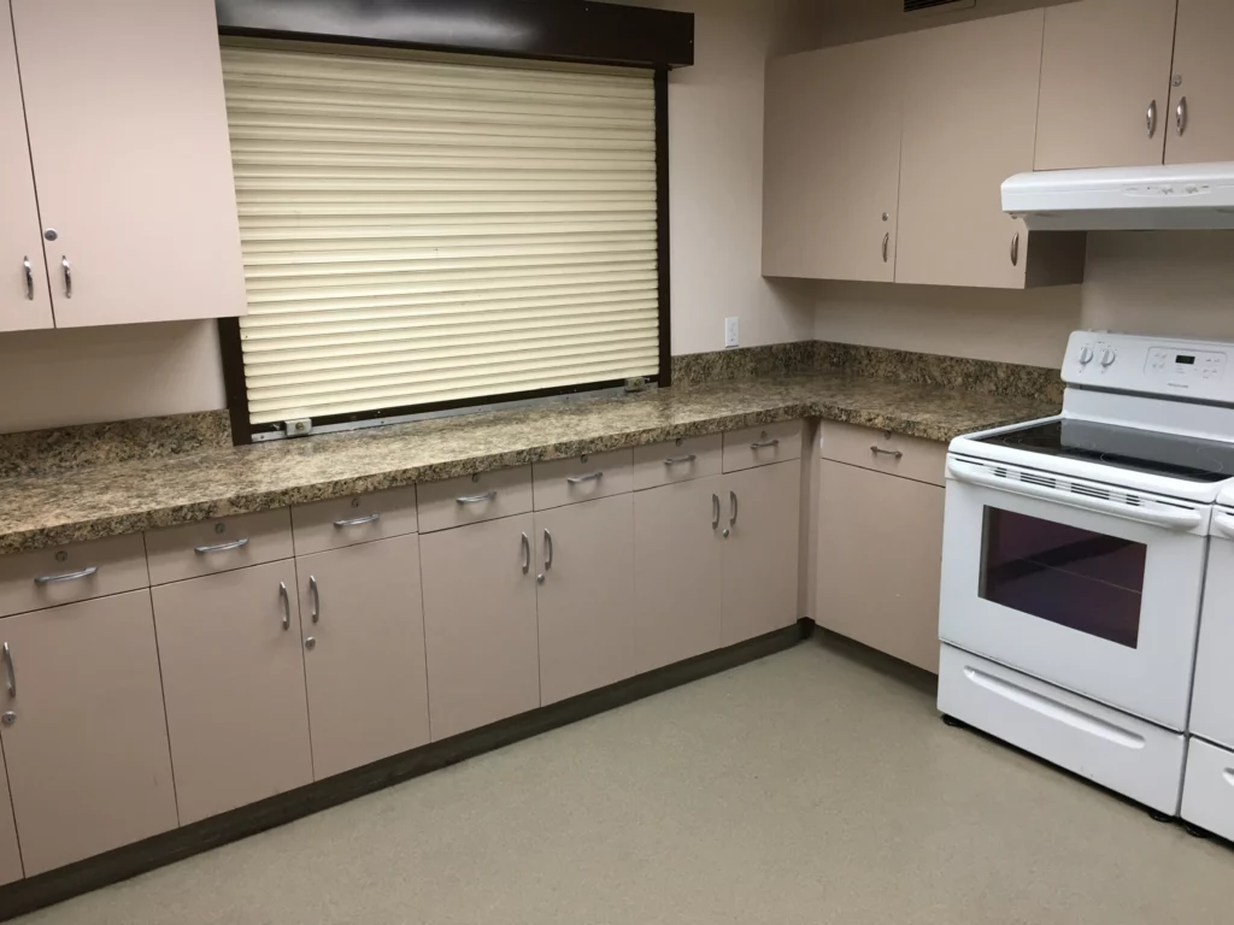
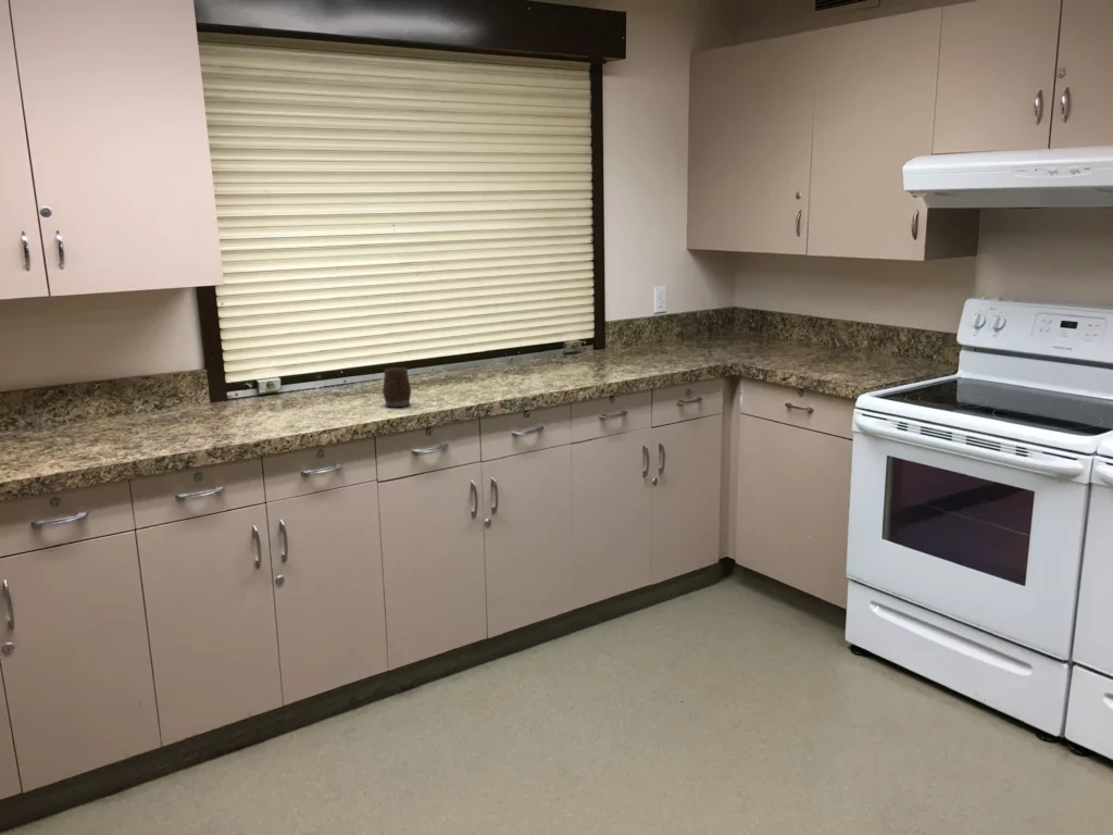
+ mug (396, 385)
